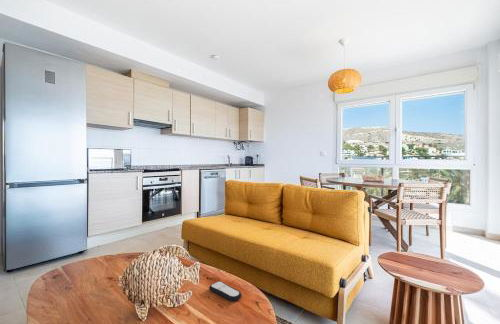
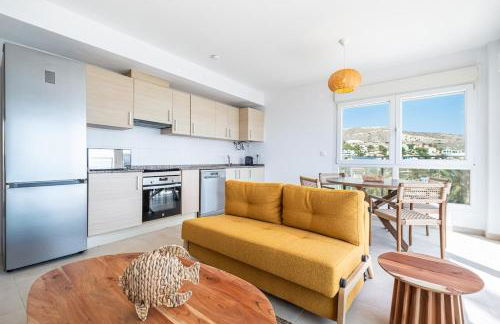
- remote control (225, 290)
